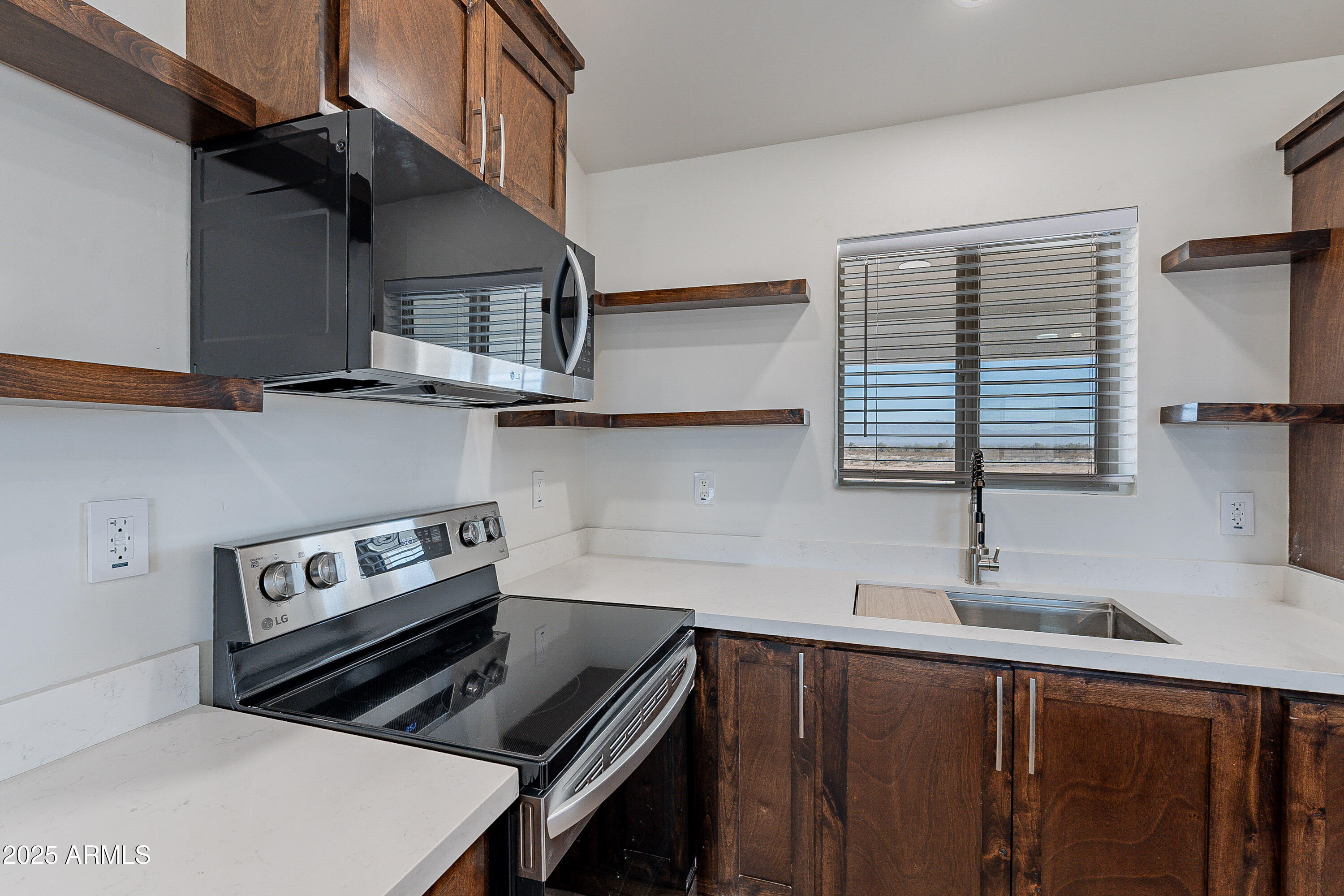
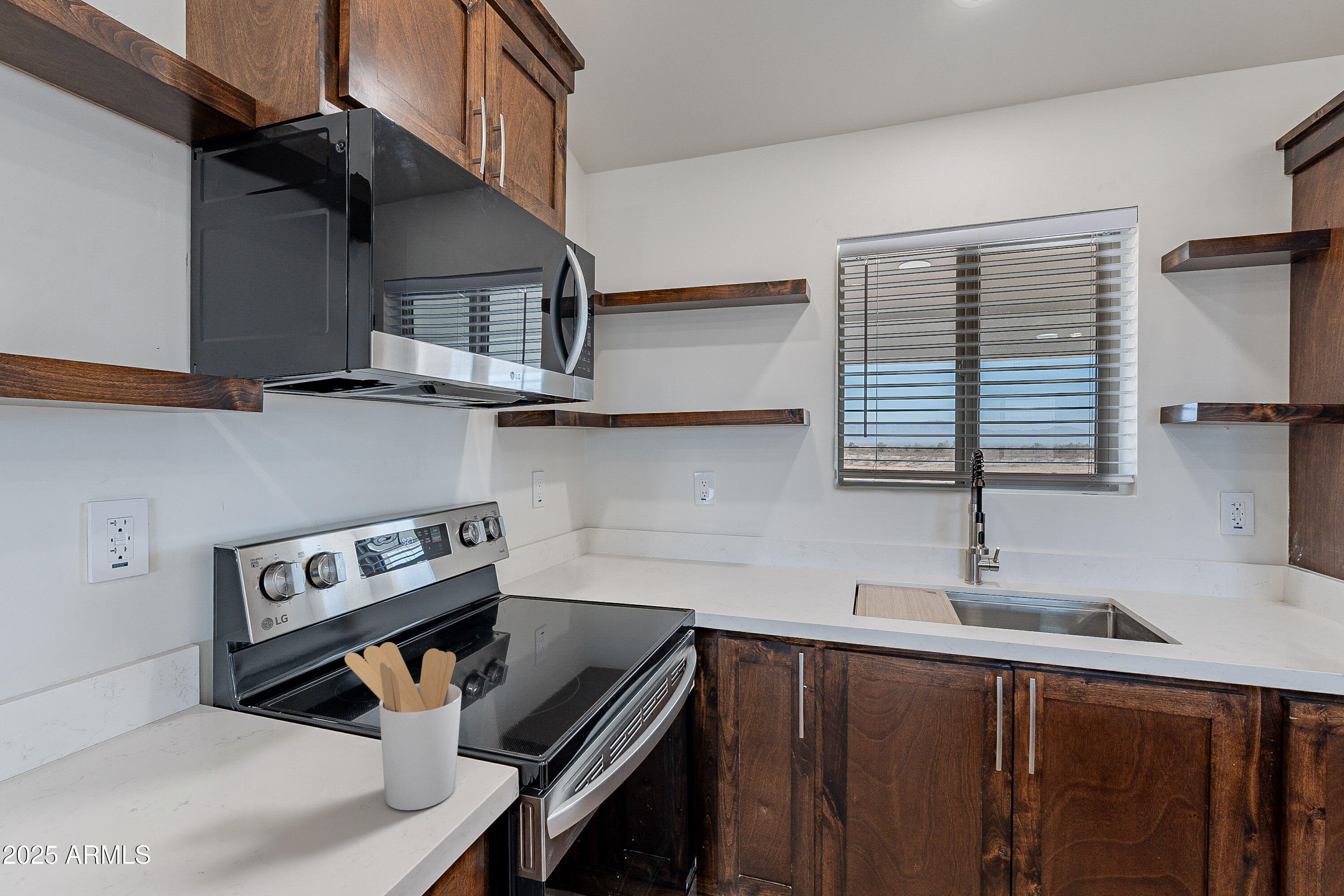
+ utensil holder (405, 718)
